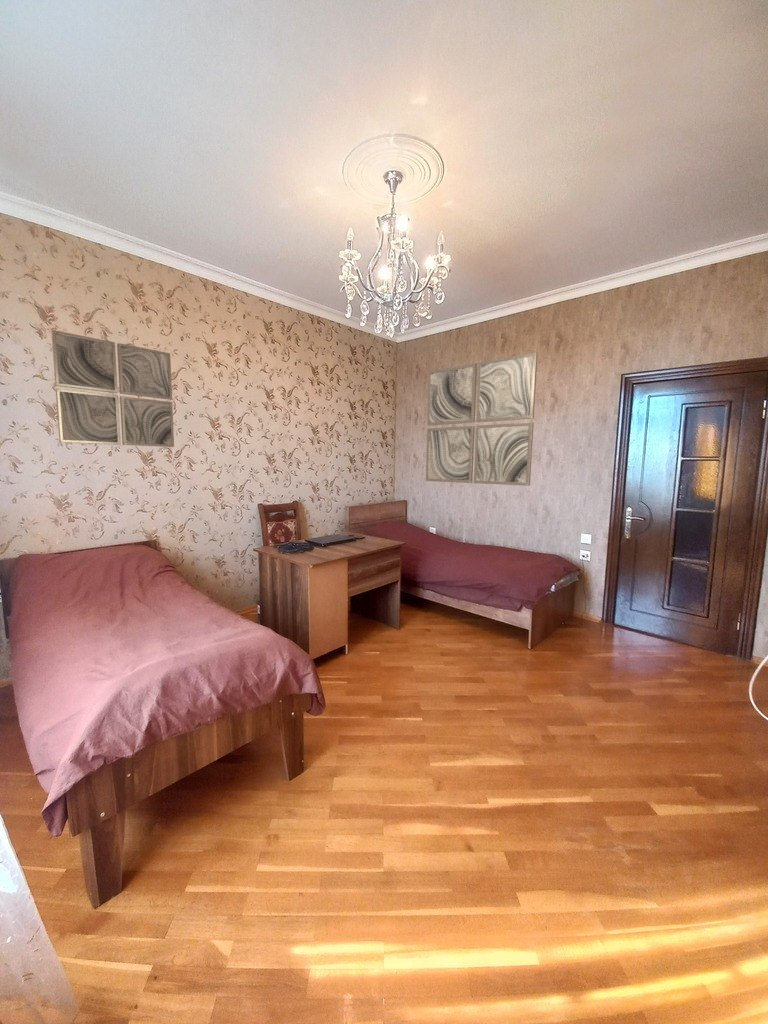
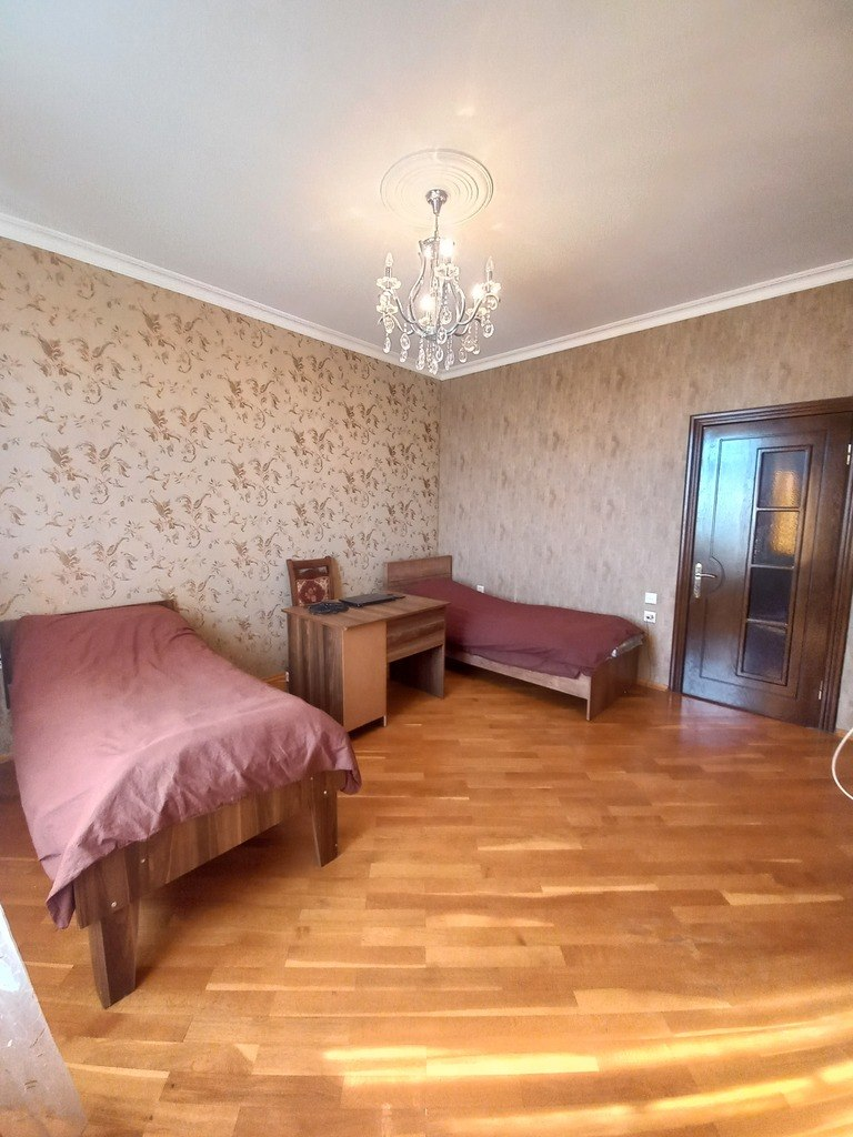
- wall art (474, 422)
- wall art (120, 393)
